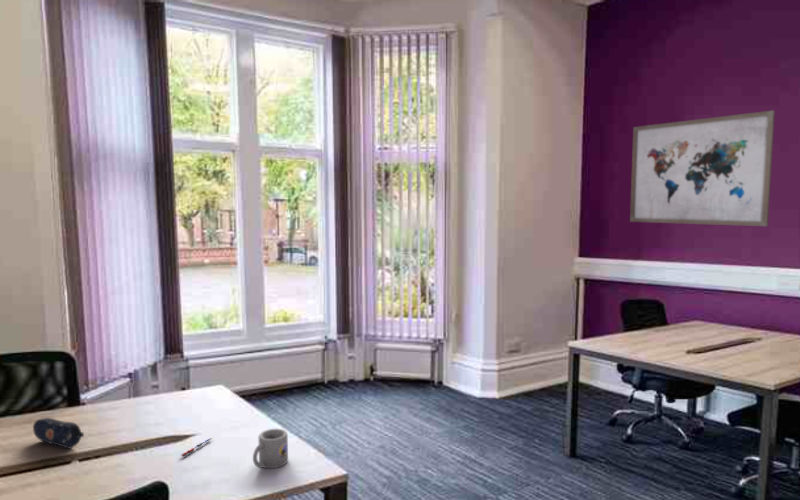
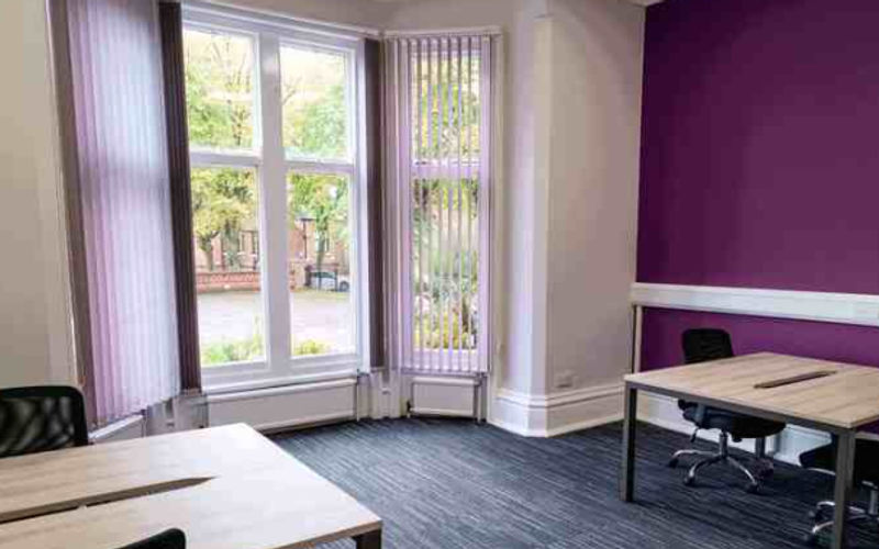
- pencil case (56, 432)
- wall art (694, 172)
- pen (197, 445)
- mug (269, 450)
